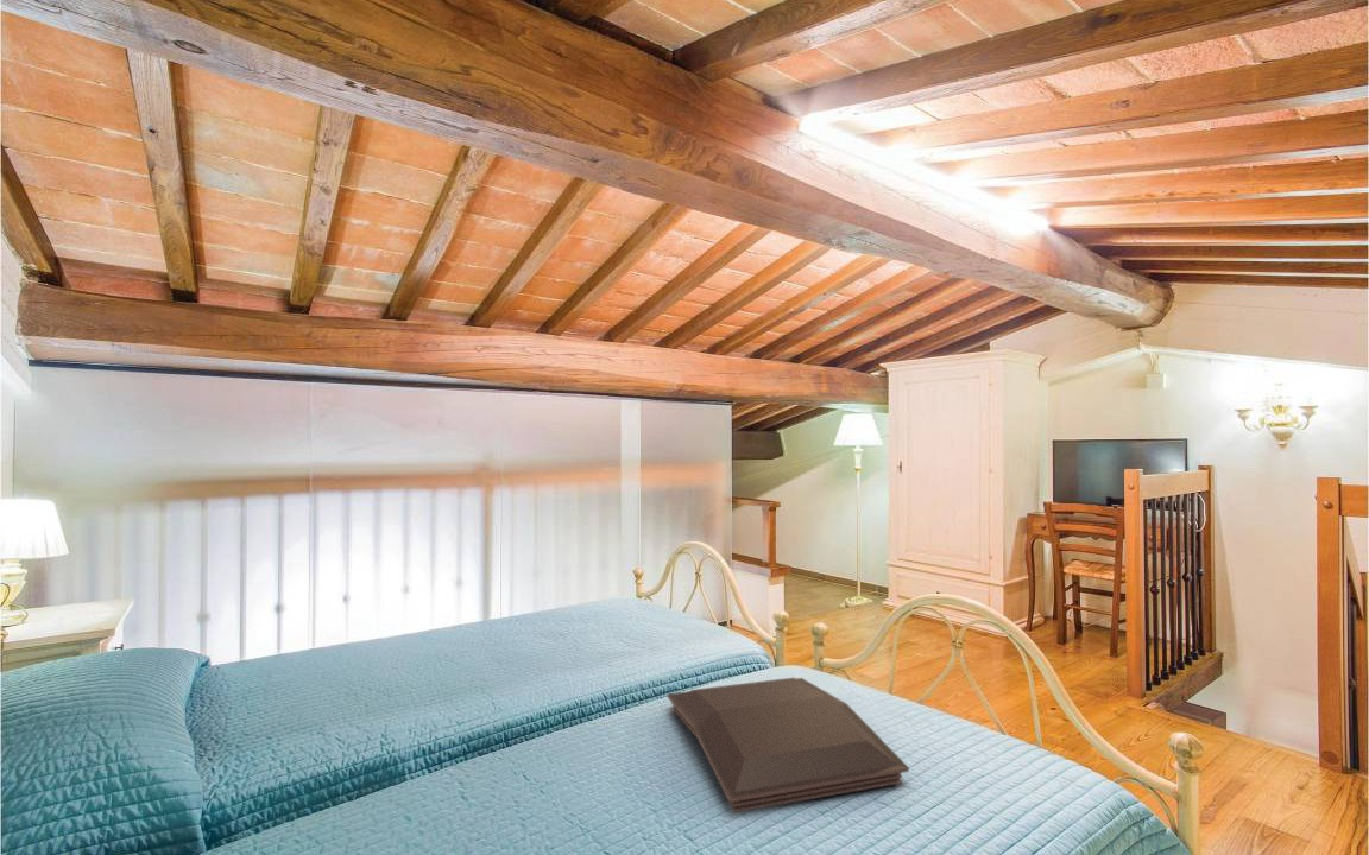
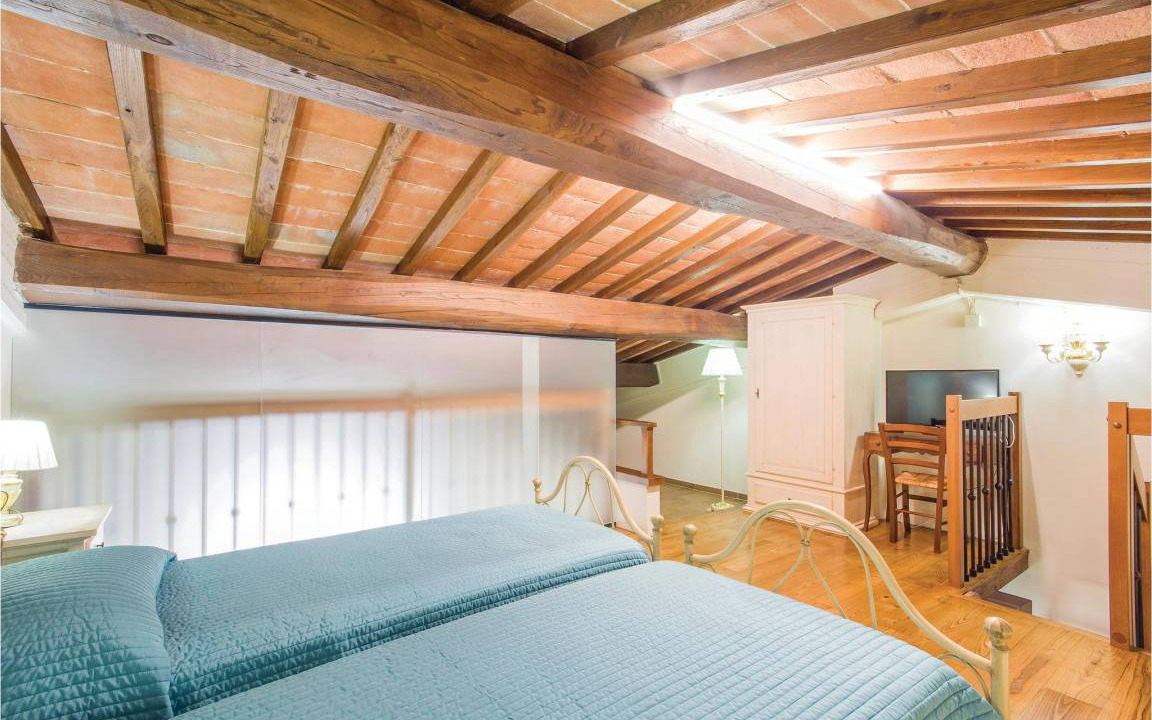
- serving tray (772, 722)
